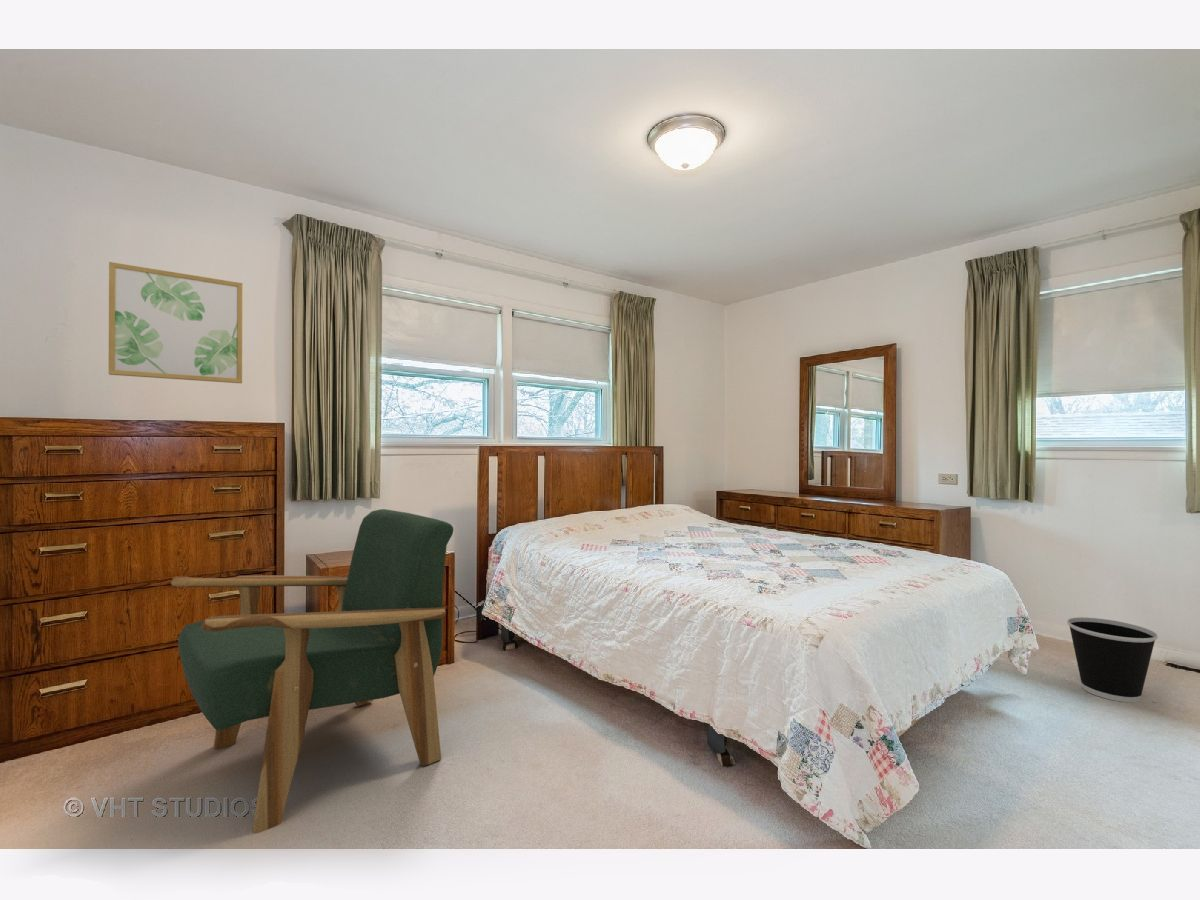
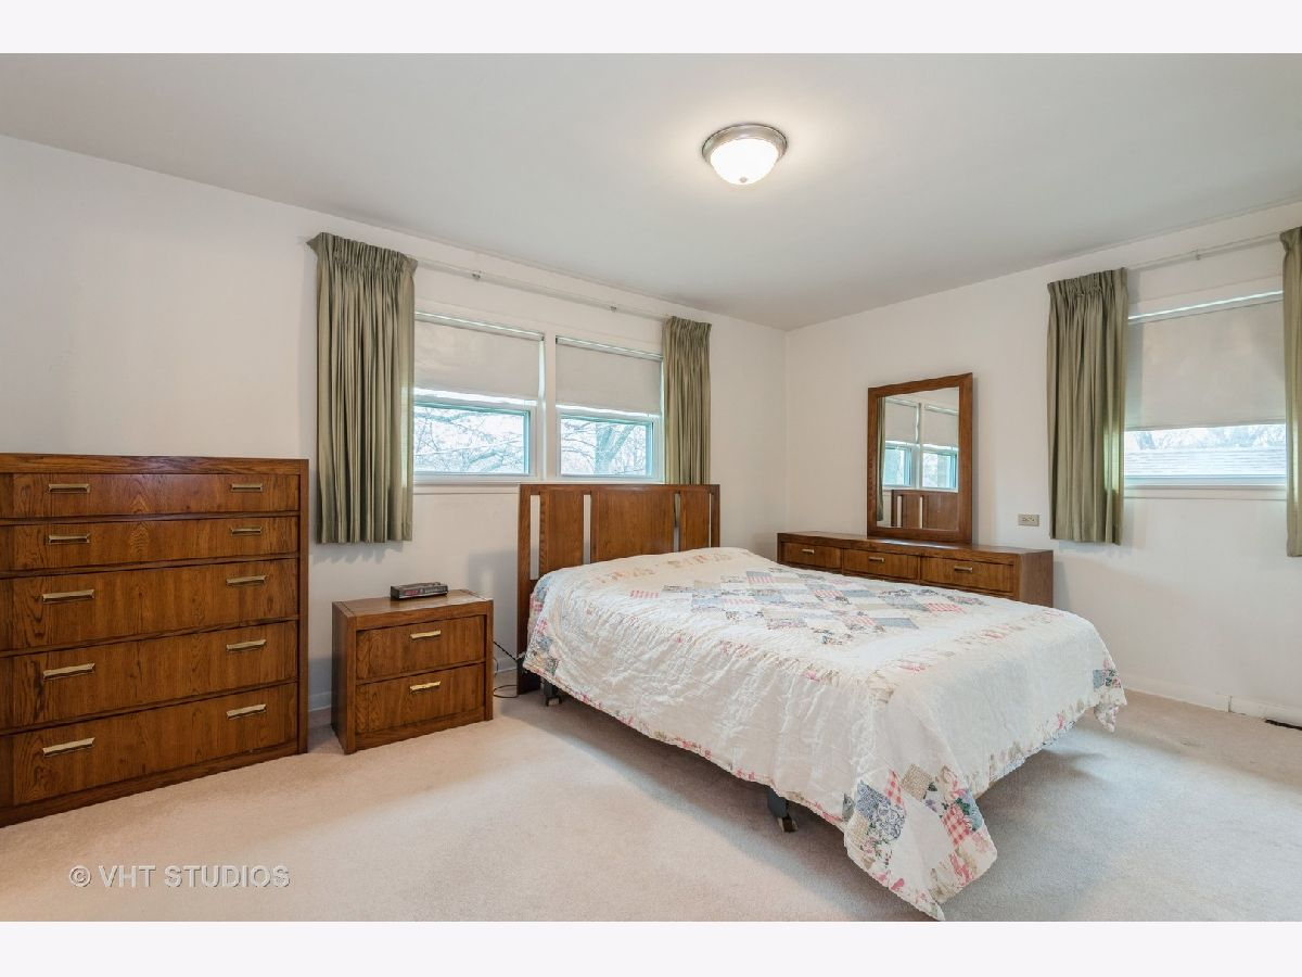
- wall art (179, 326)
- wastebasket (1110, 659)
- armchair (317, 637)
